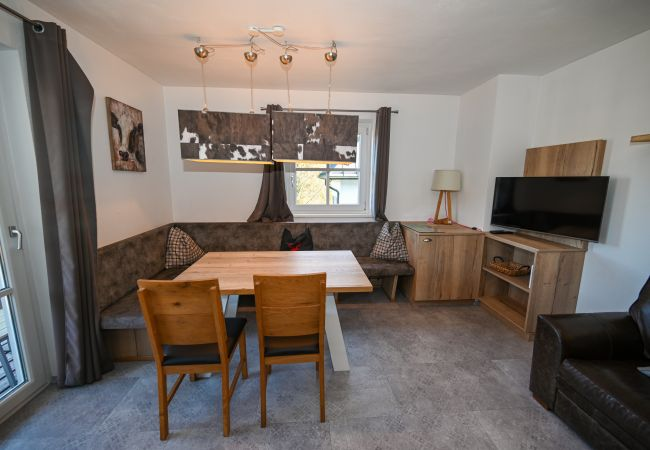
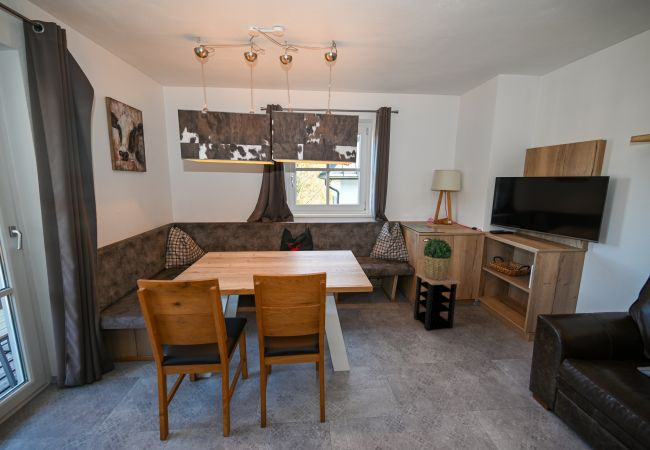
+ side table (434, 300)
+ potted plant (436, 258)
